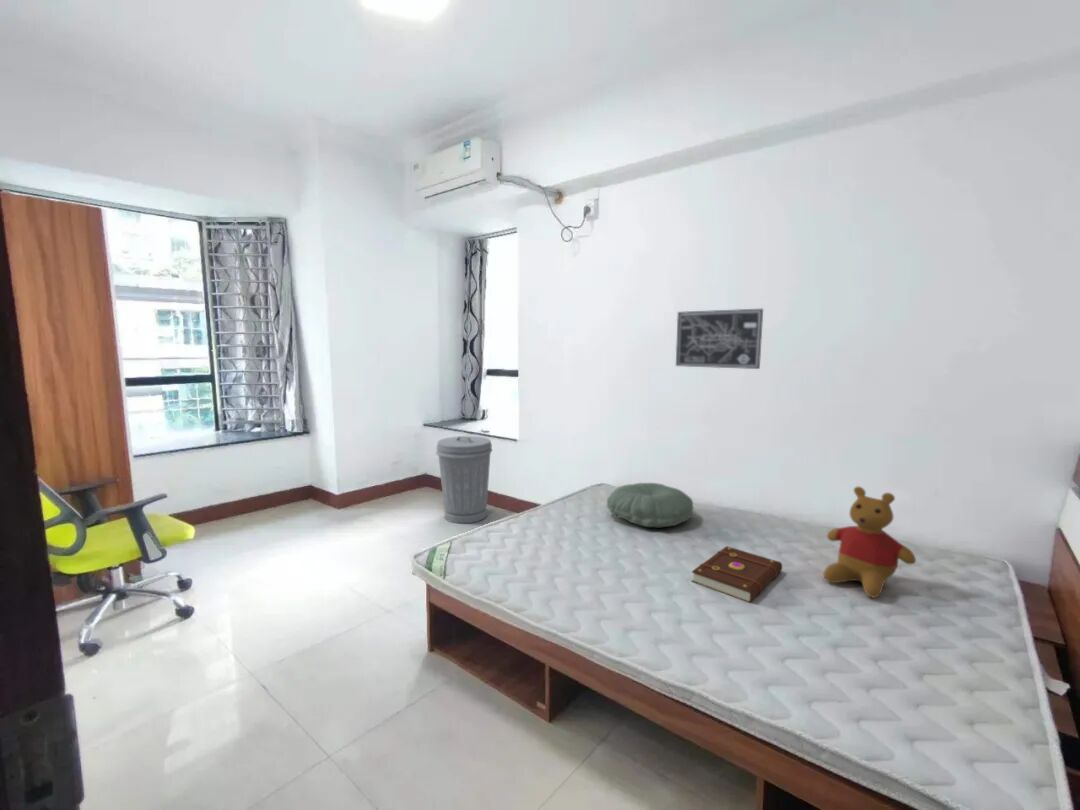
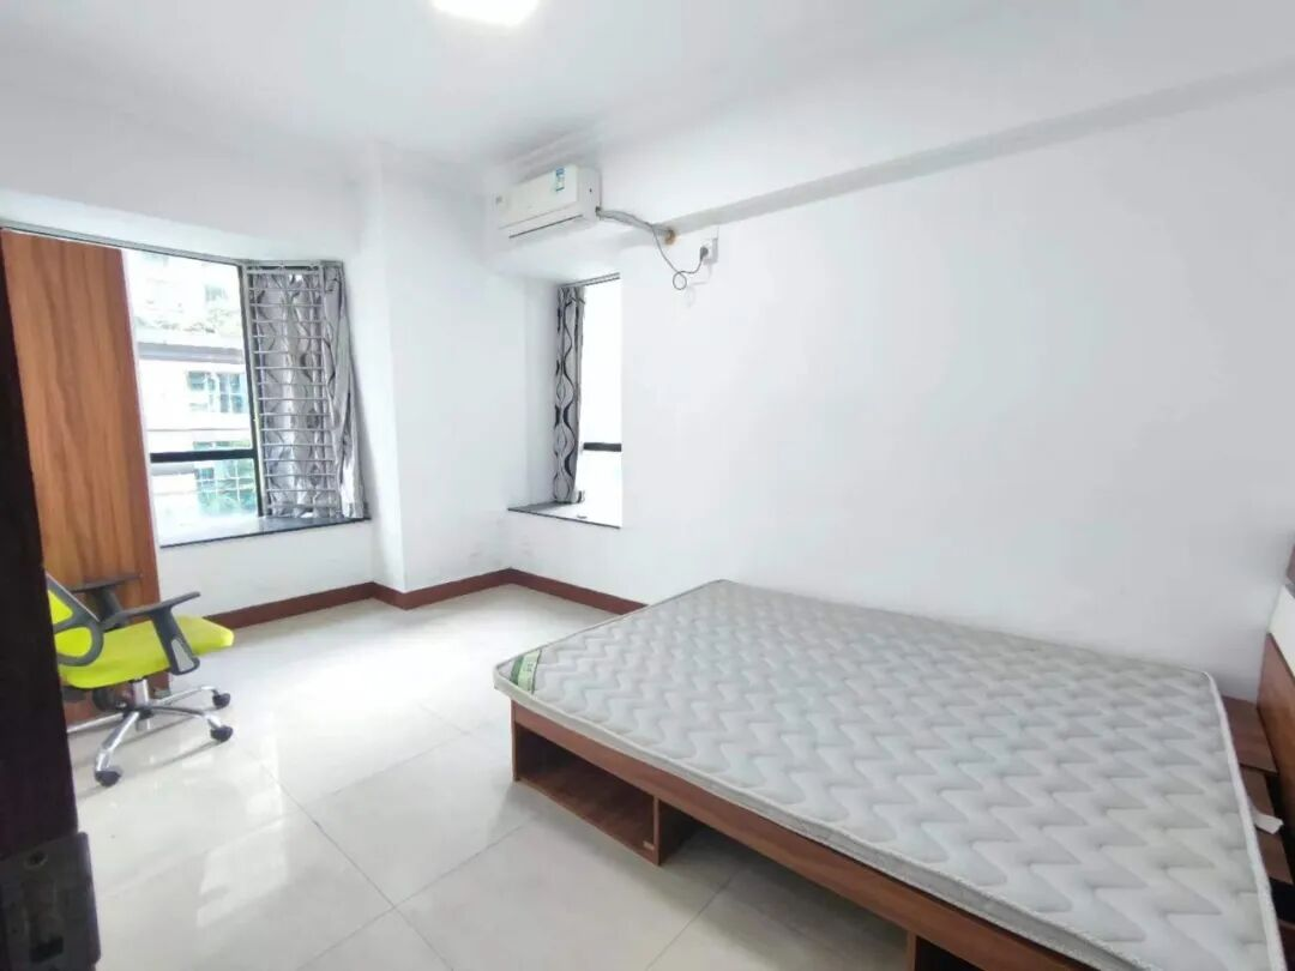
- wall art (716, 339)
- pillow (650, 503)
- trash can (464, 476)
- teddy bear (864, 538)
- book (737, 571)
